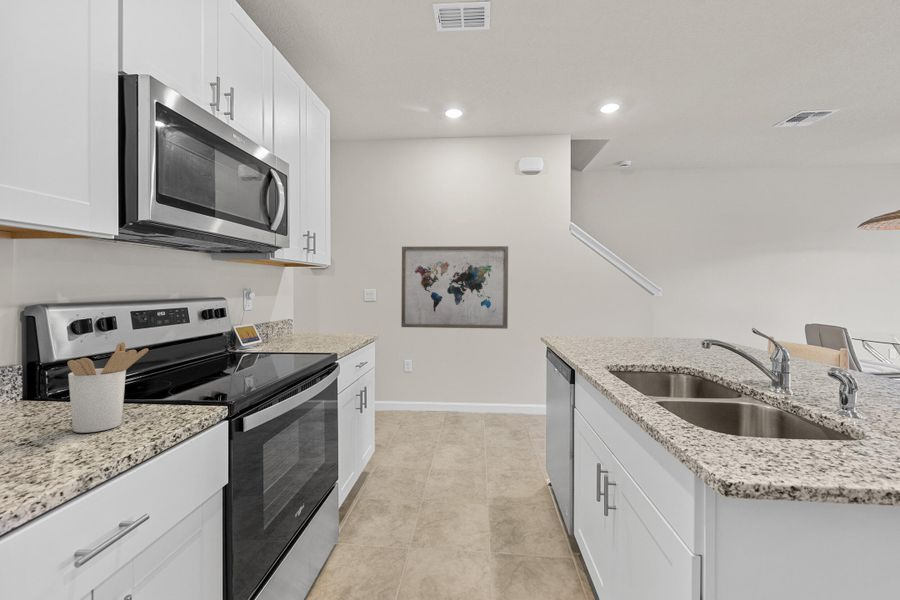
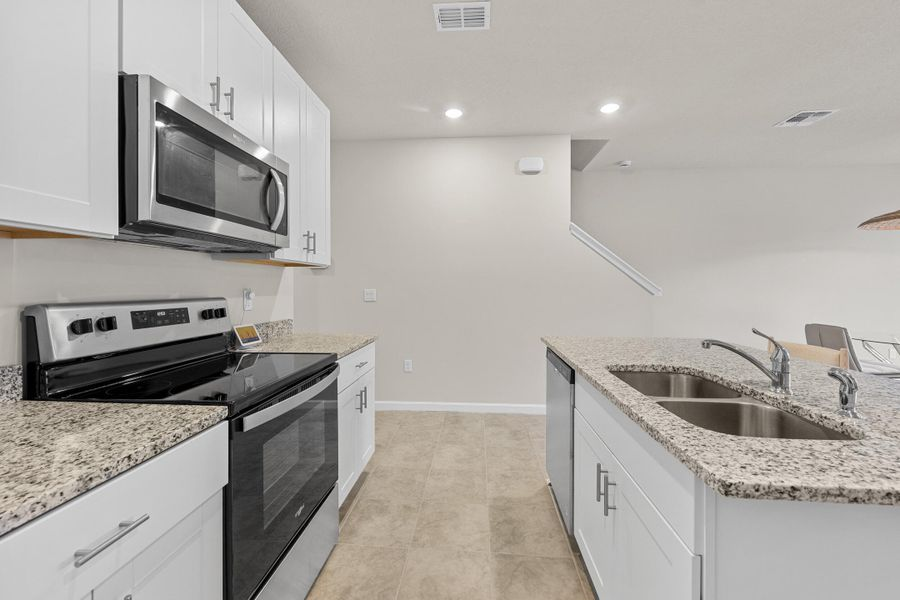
- utensil holder (108, 386)
- wall art (454, 287)
